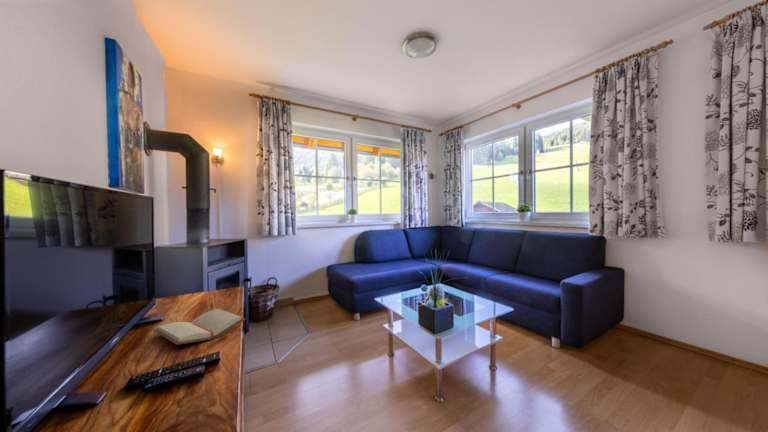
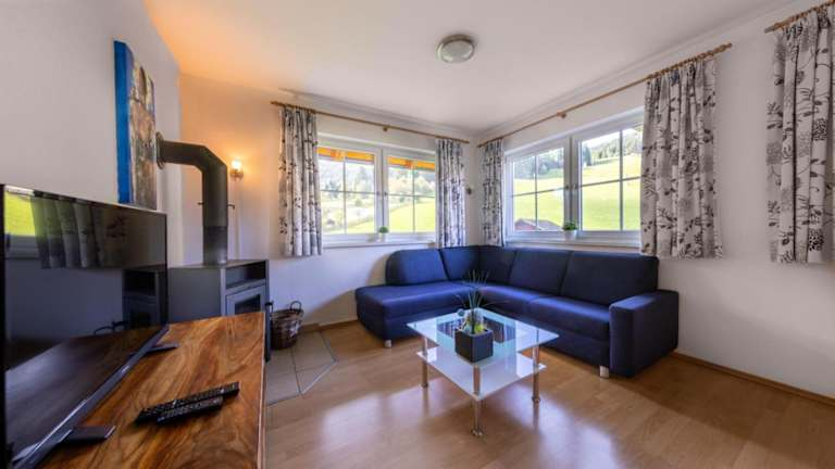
- paperback book (201, 326)
